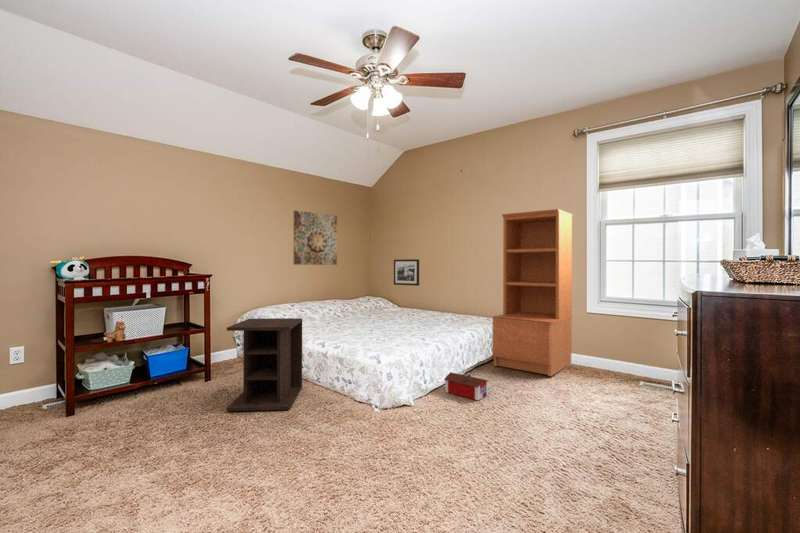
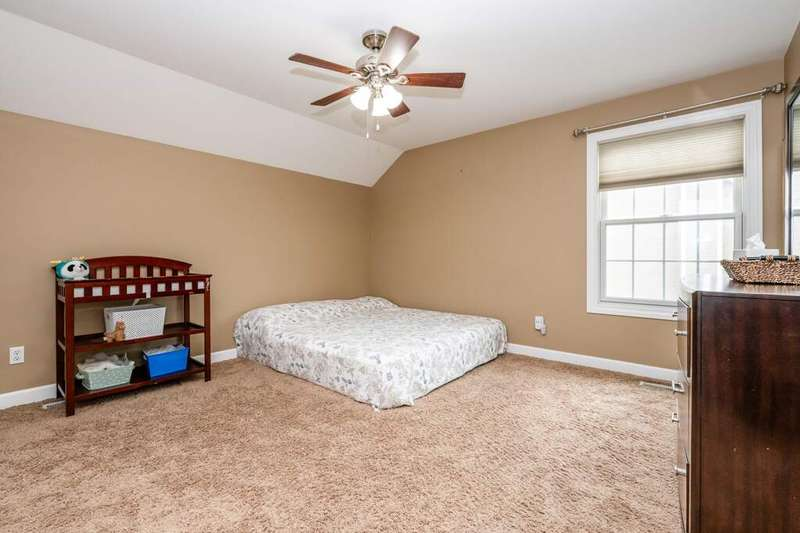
- picture frame (406, 272)
- bookshelf (532, 288)
- wall art (316, 239)
- nightstand (267, 360)
- toy house (466, 383)
